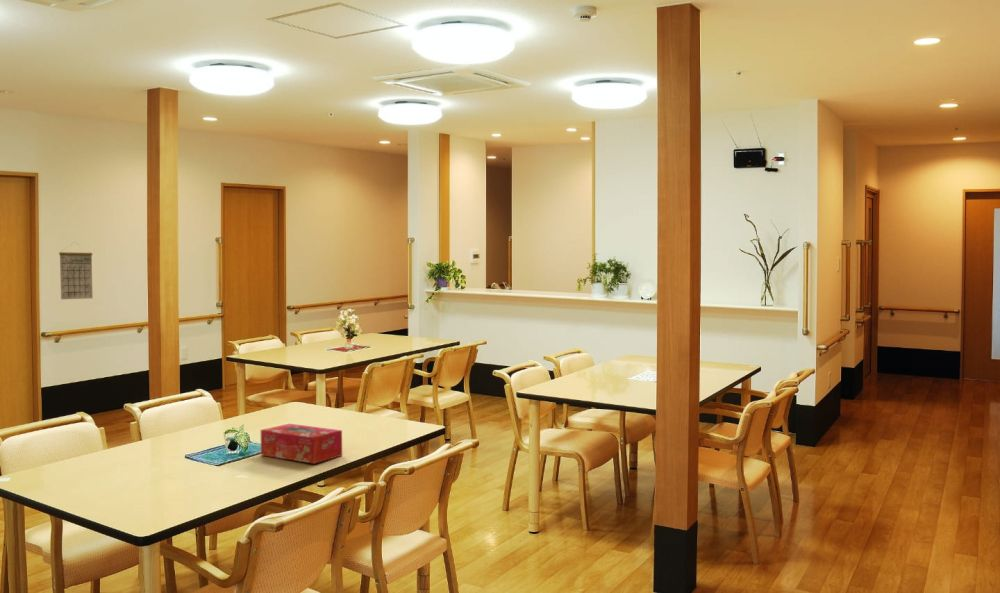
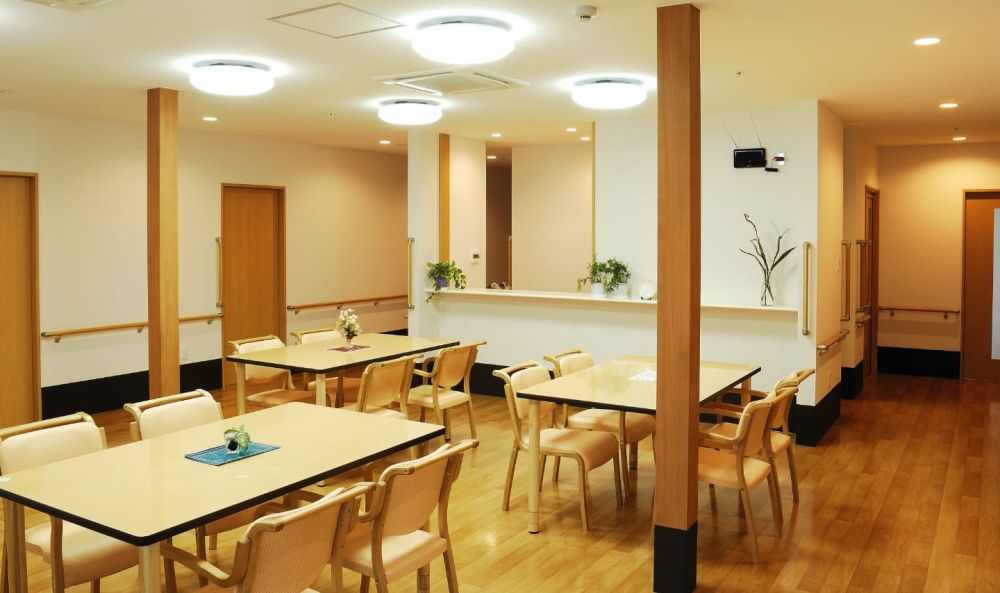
- tissue box (301, 442)
- calendar (76, 270)
